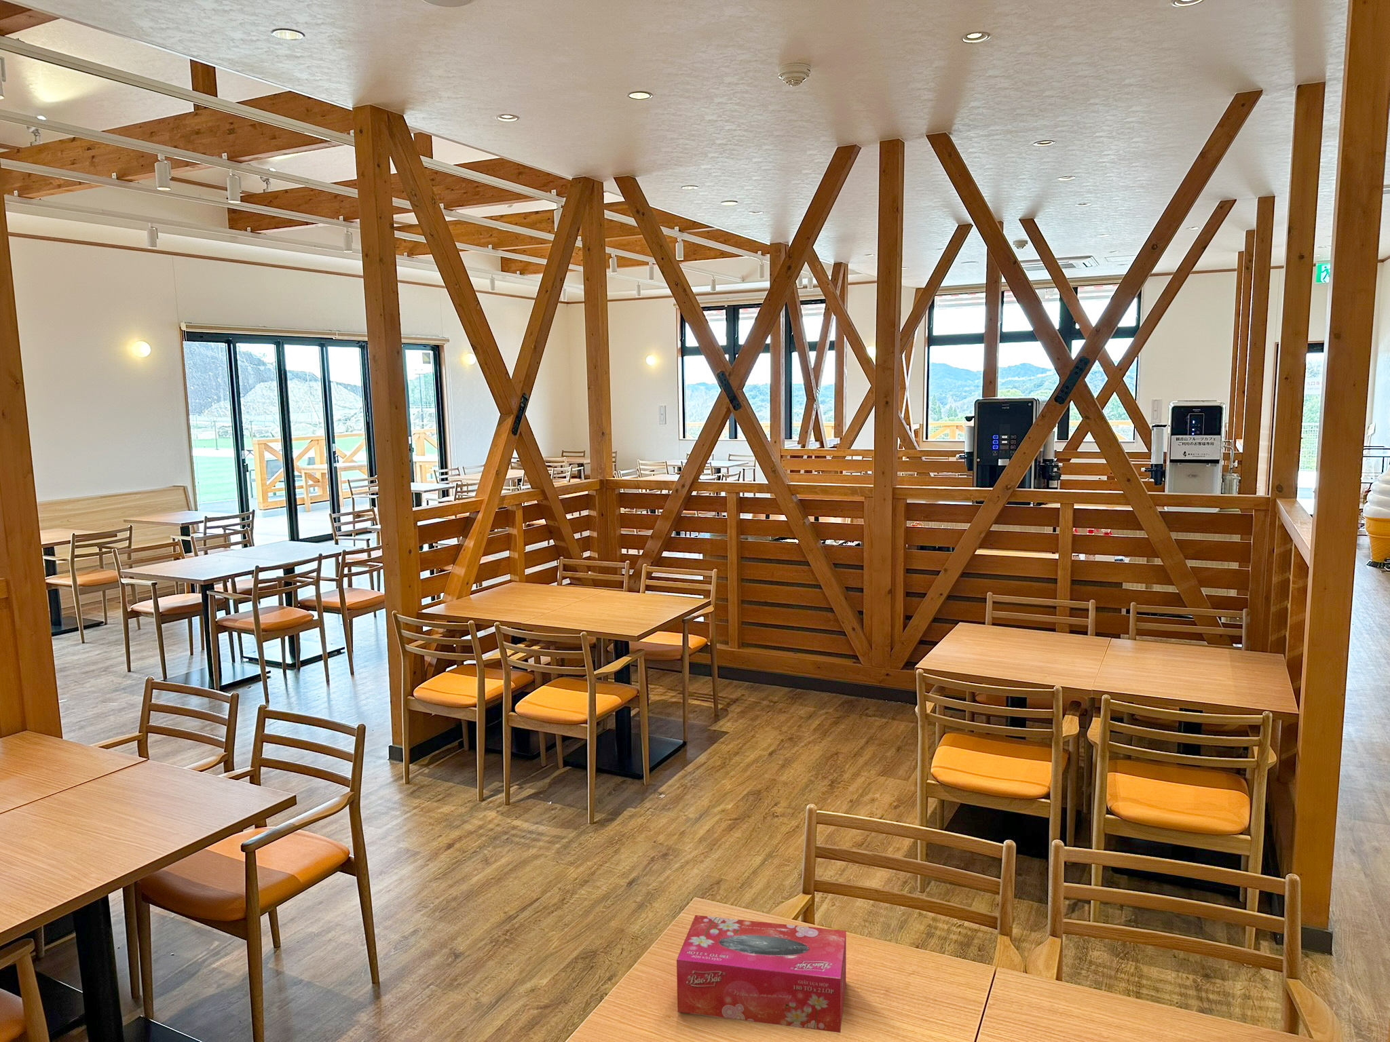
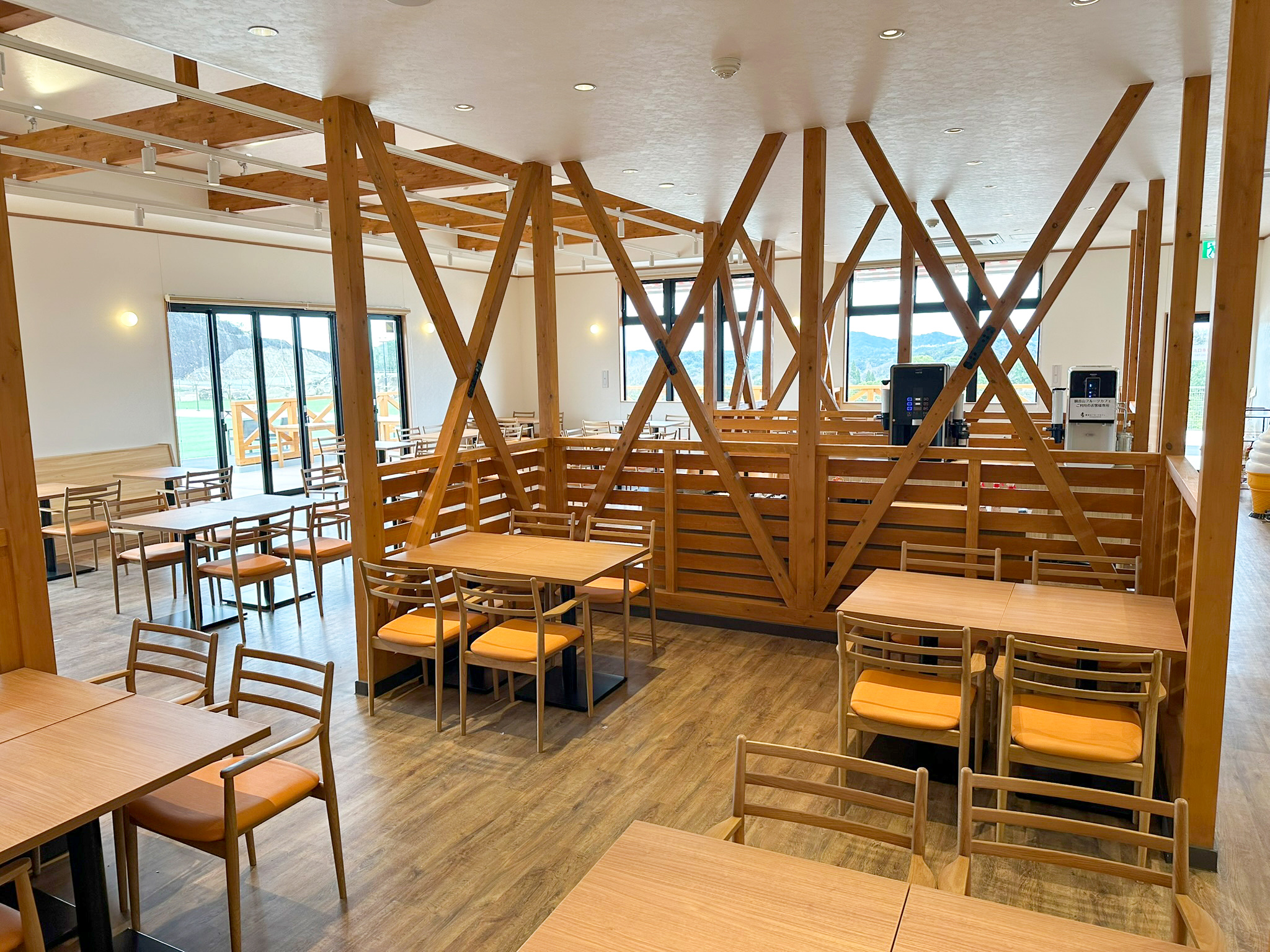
- tissue box (764, 970)
